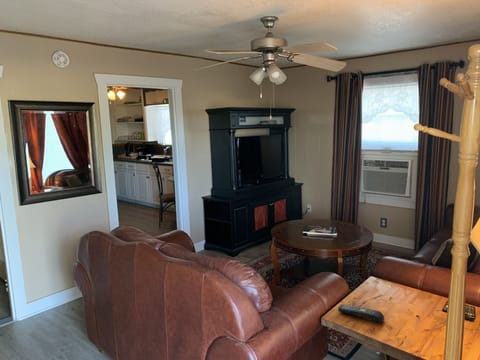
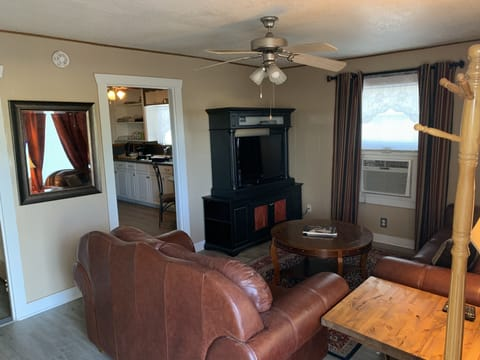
- remote control (360, 312)
